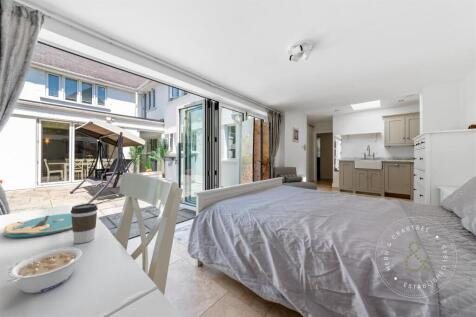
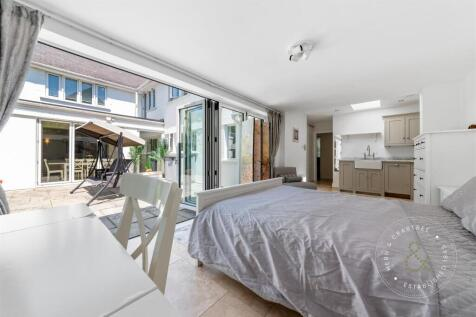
- plate (53, 218)
- coffee cup (84, 222)
- legume (48, 269)
